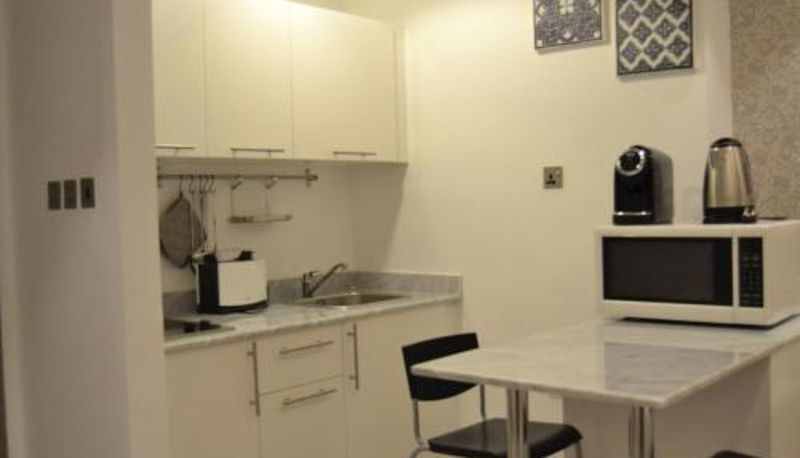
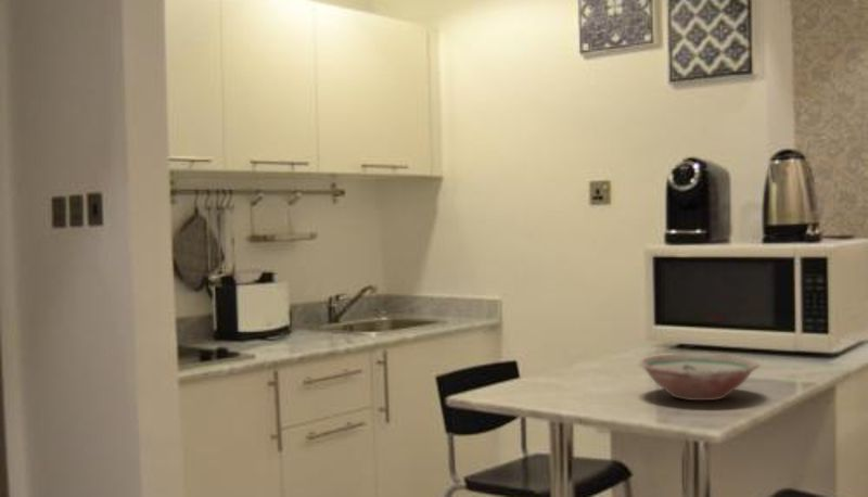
+ bowl (698, 378)
